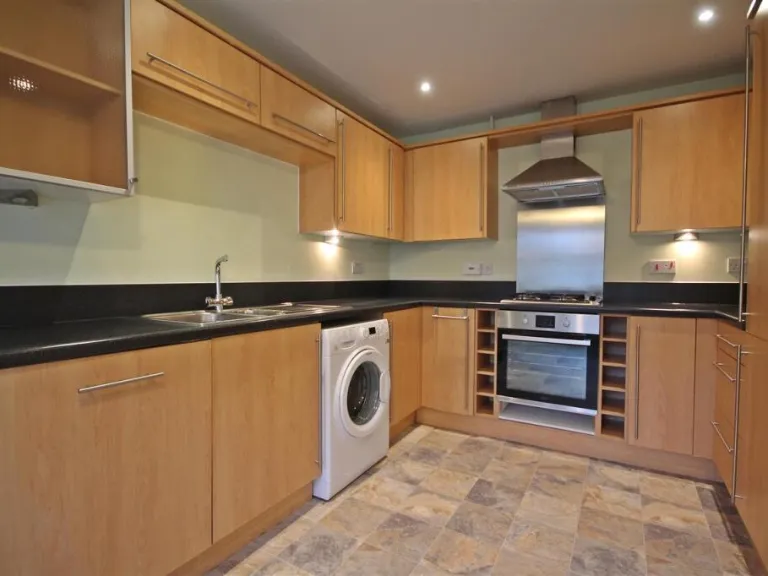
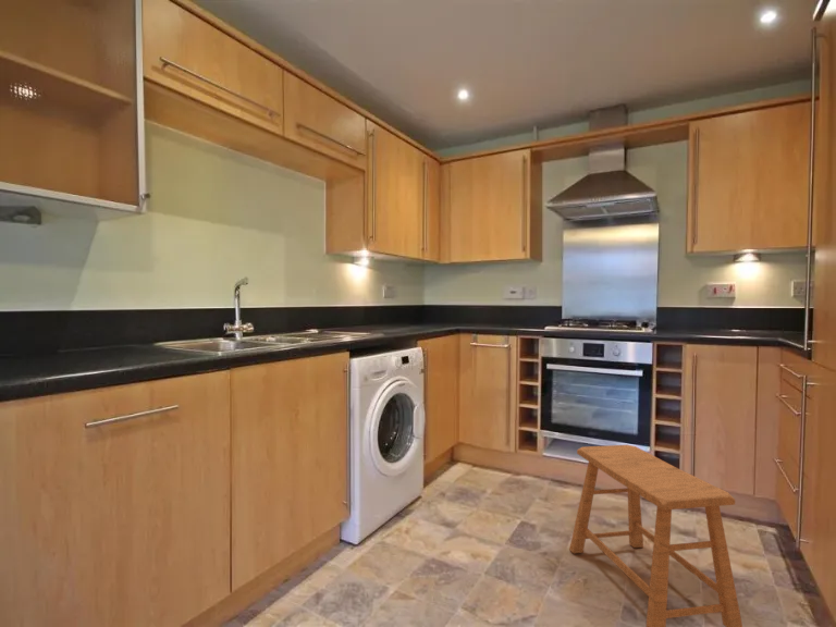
+ stool (642, 527)
